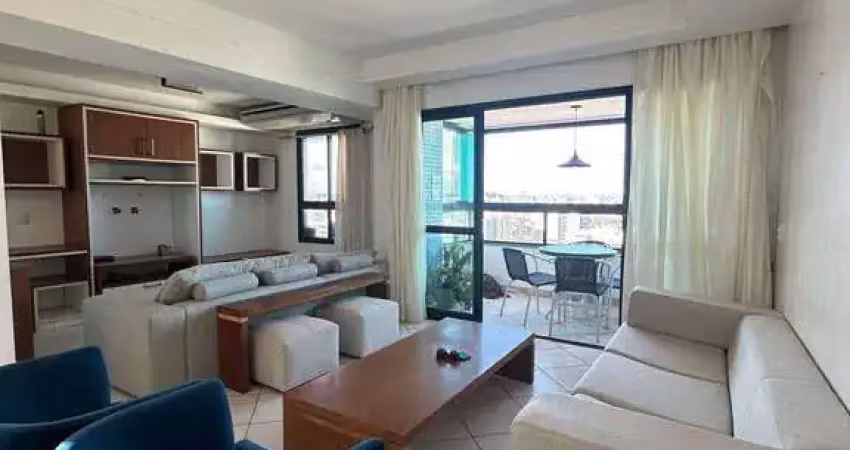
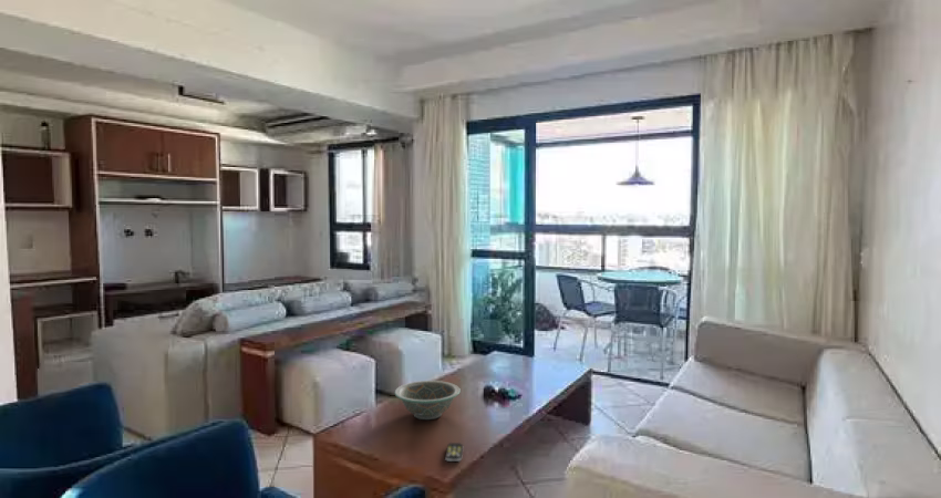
+ remote control (454, 452)
+ decorative bowl (427, 402)
